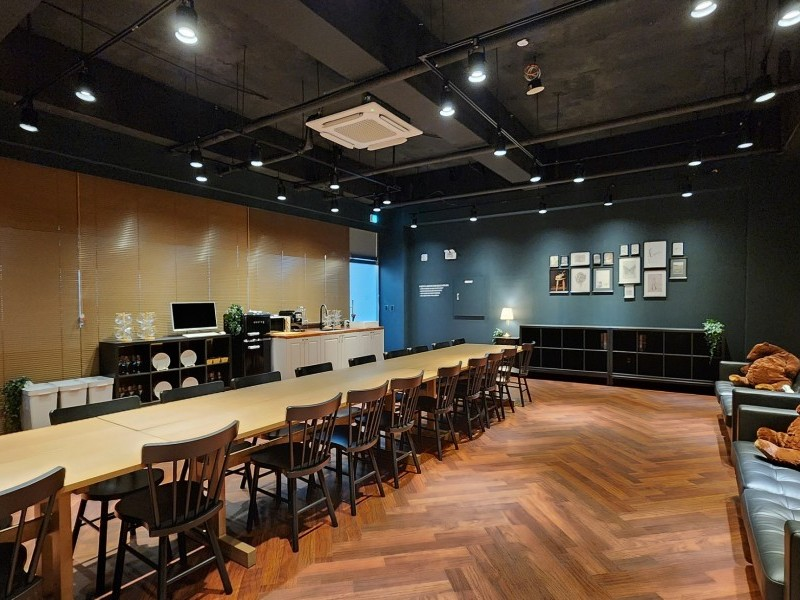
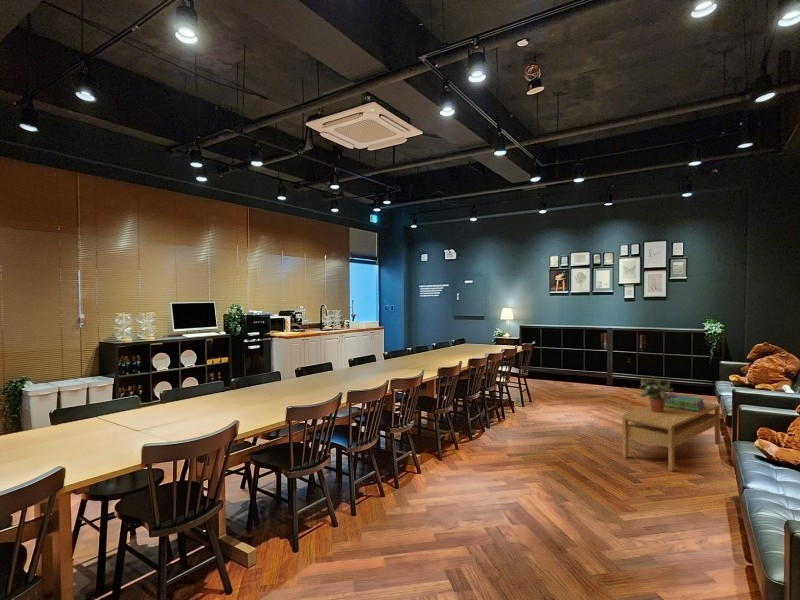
+ stack of books (681, 402)
+ coffee table (673, 429)
+ potted plant (658, 394)
